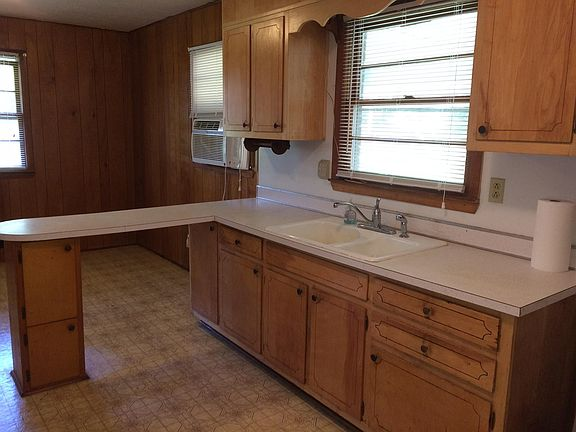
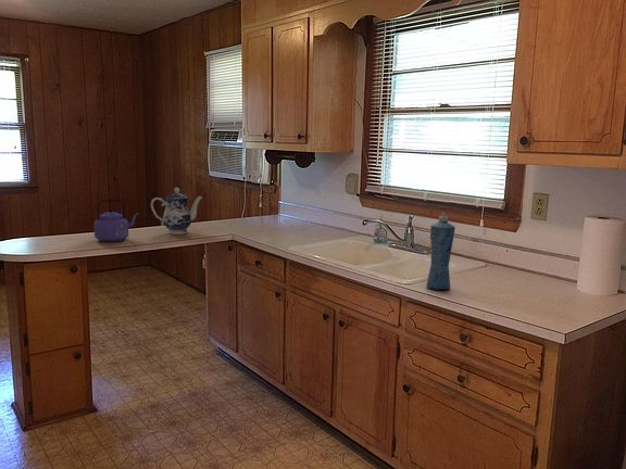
+ squeeze bottle (440, 250)
+ kettle (116, 219)
+ teapot (177, 210)
